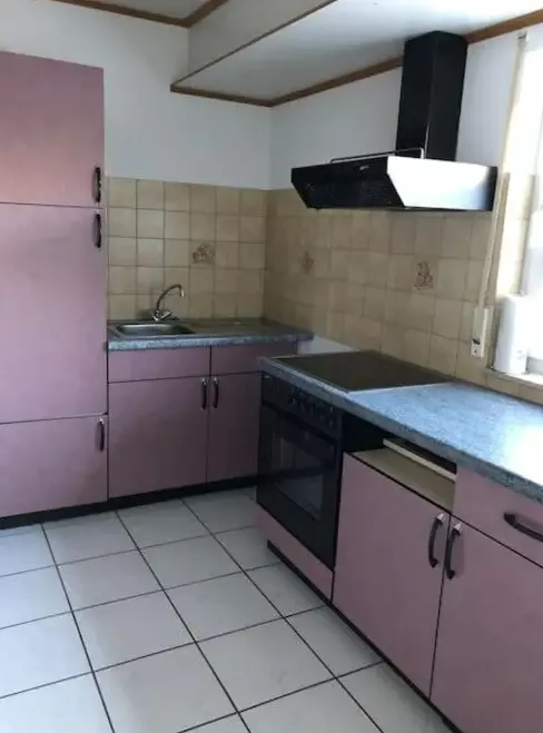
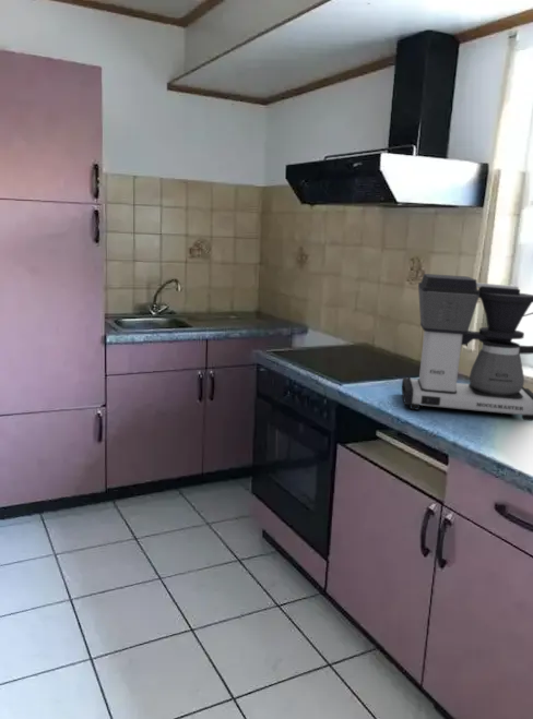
+ coffee maker (479, 340)
